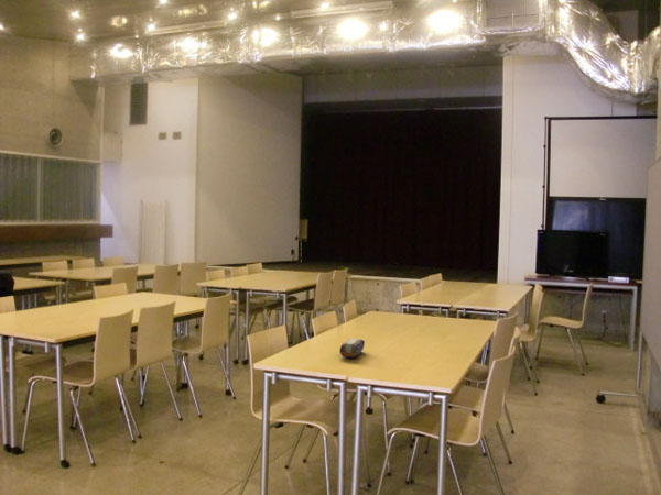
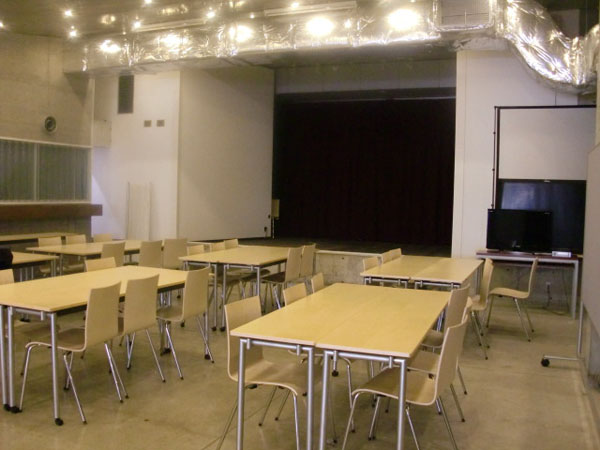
- pencil case (351, 346)
